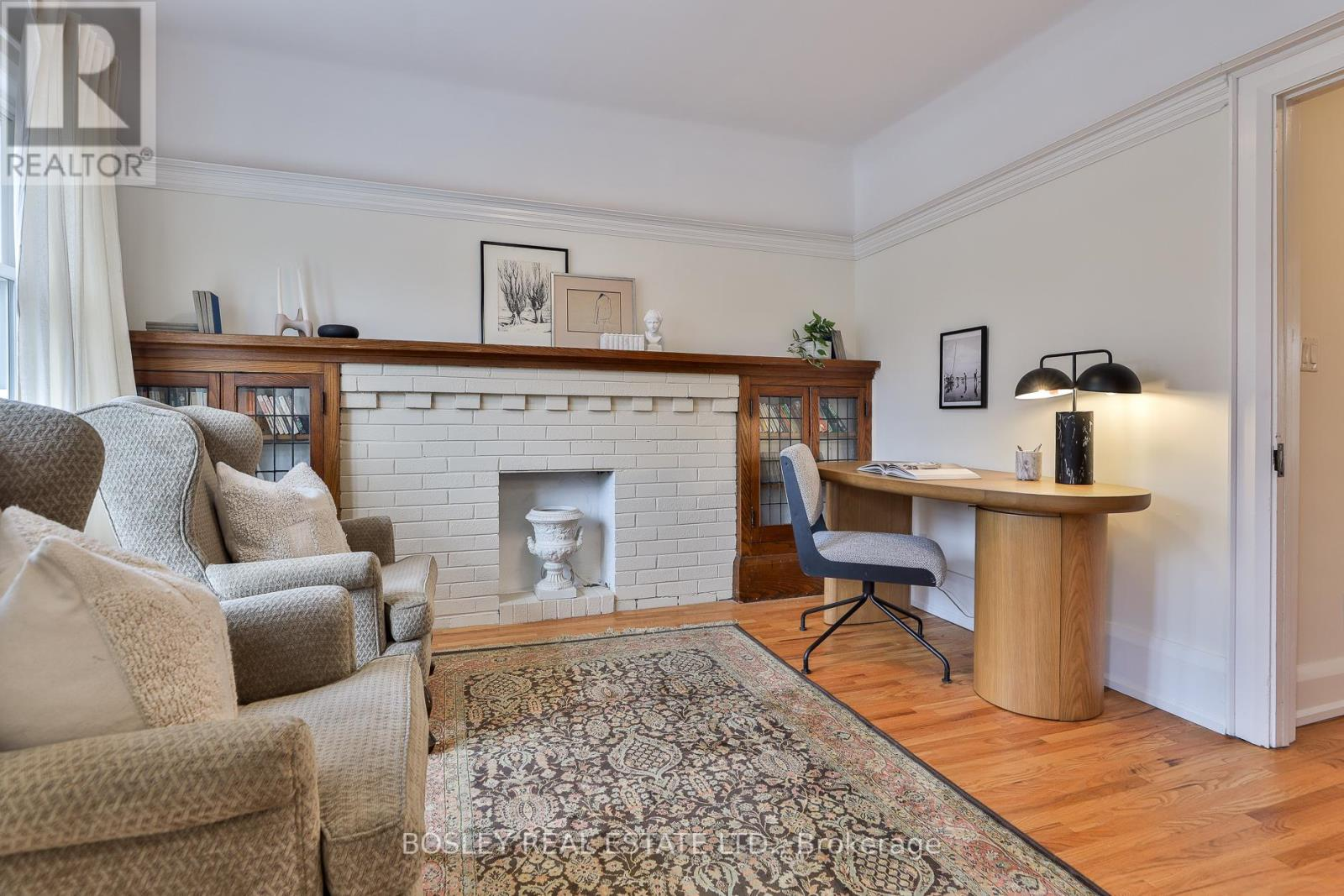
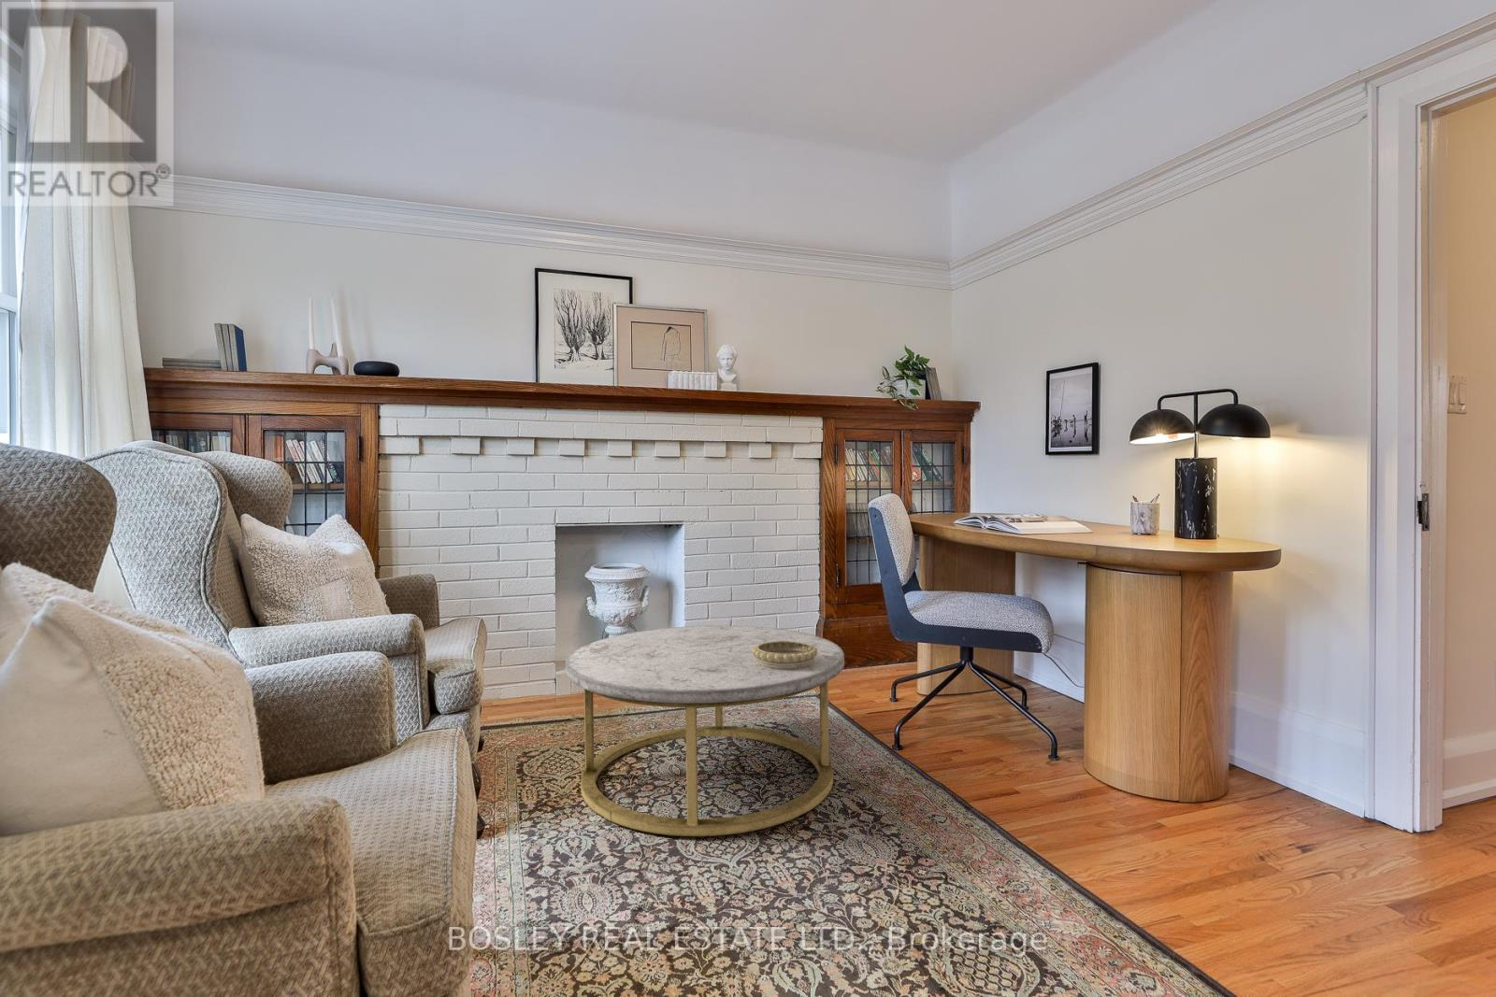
+ decorative bowl (785, 654)
+ coffee table (707, 707)
